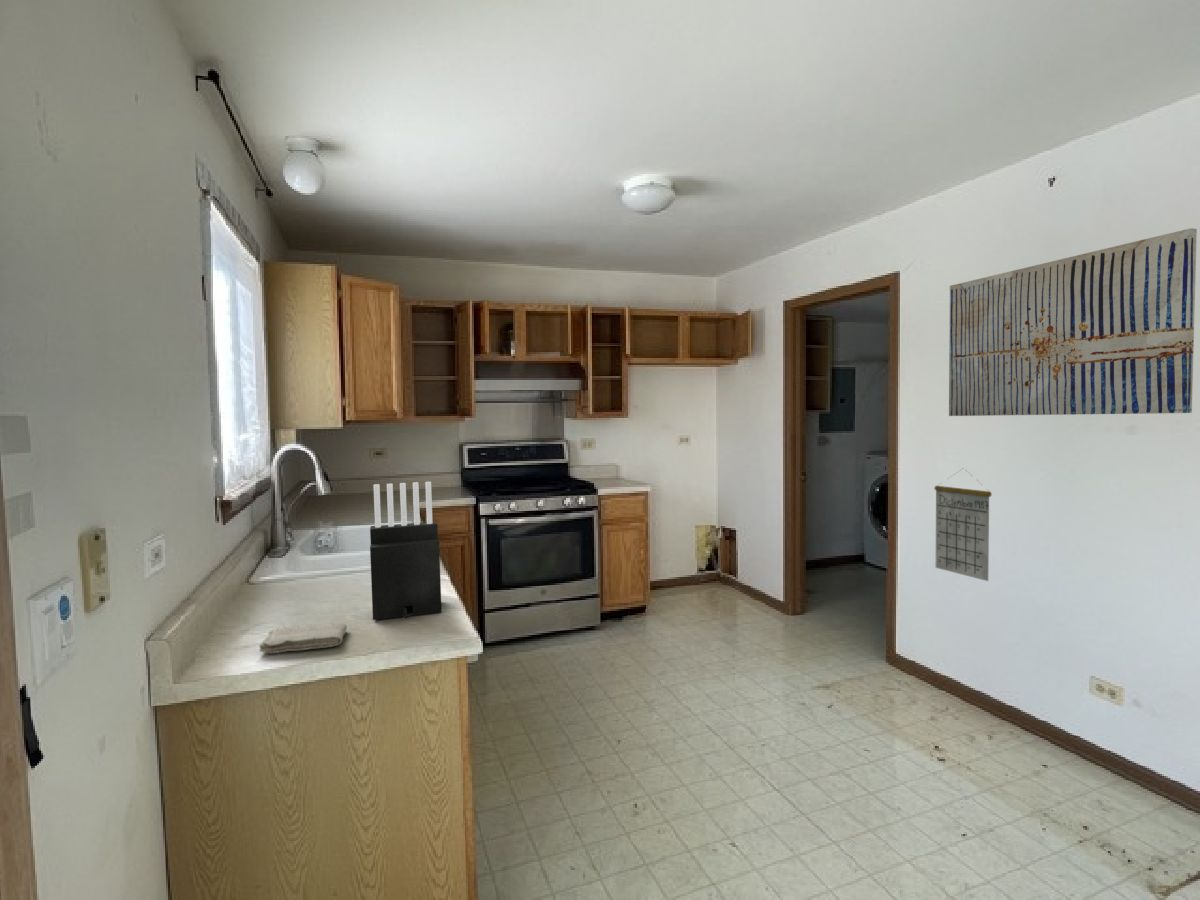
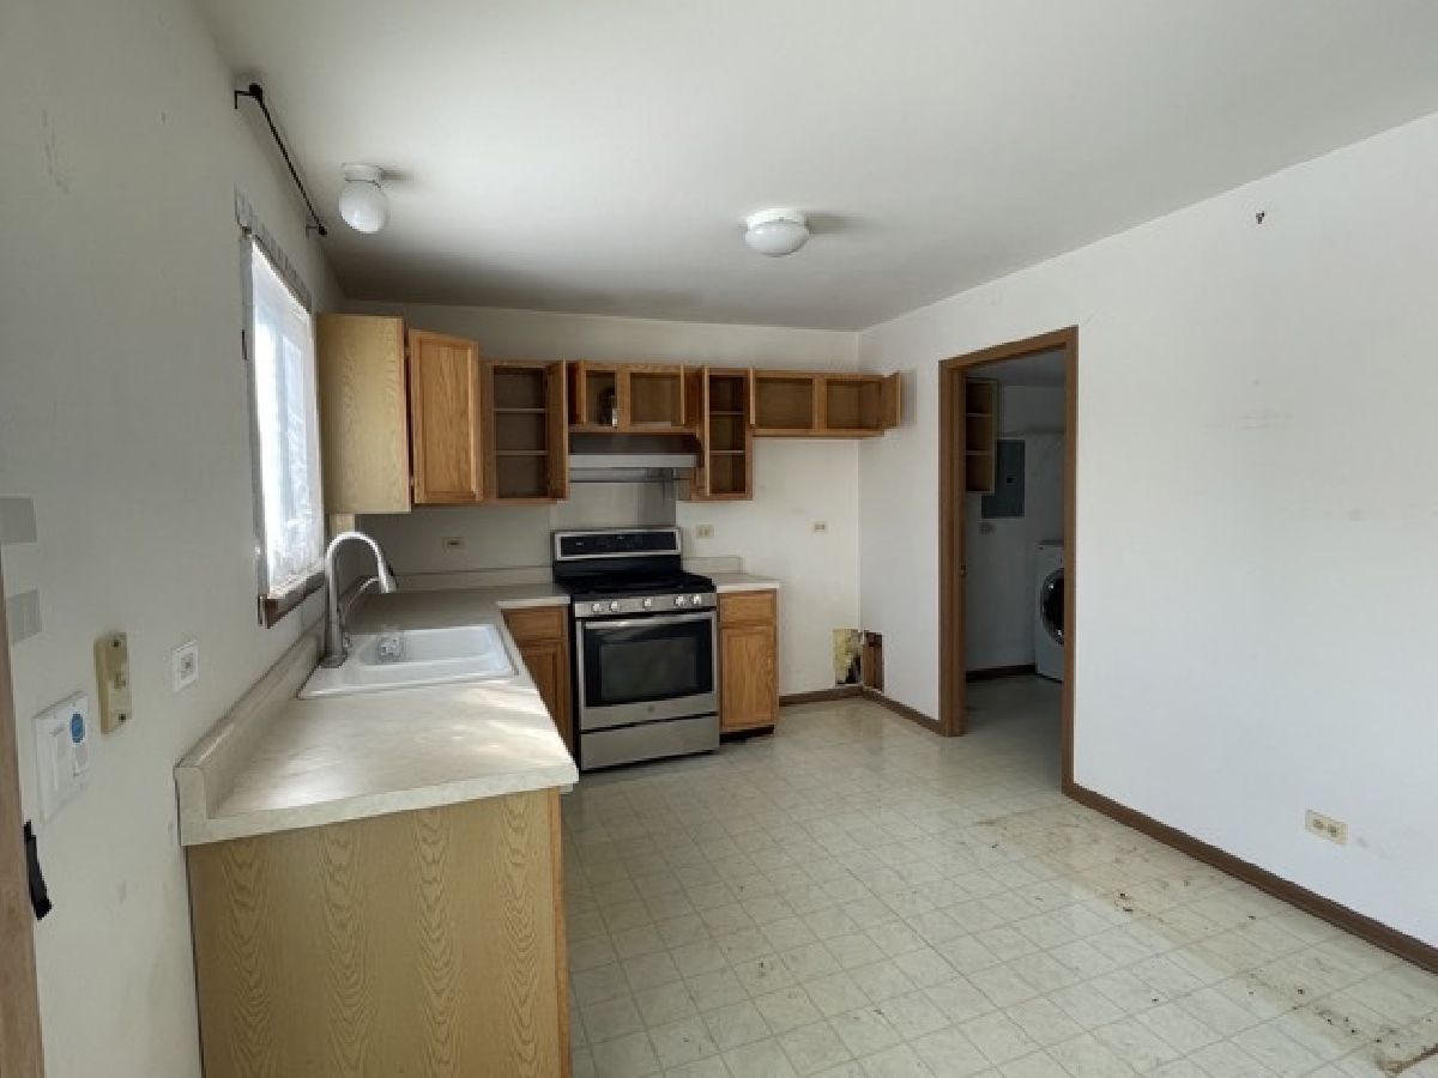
- wall art (1050, 338)
- calendar (961, 521)
- knife block (405, 548)
- washcloth (305, 636)
